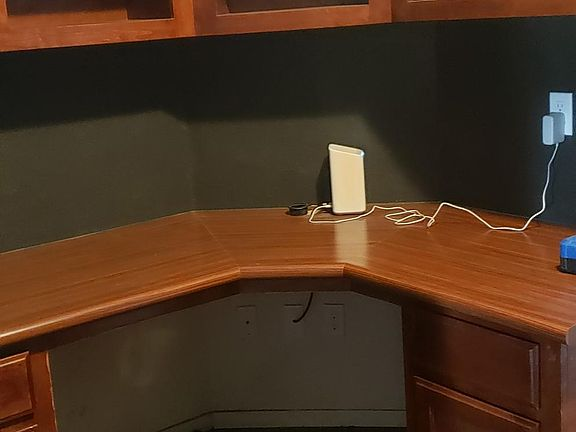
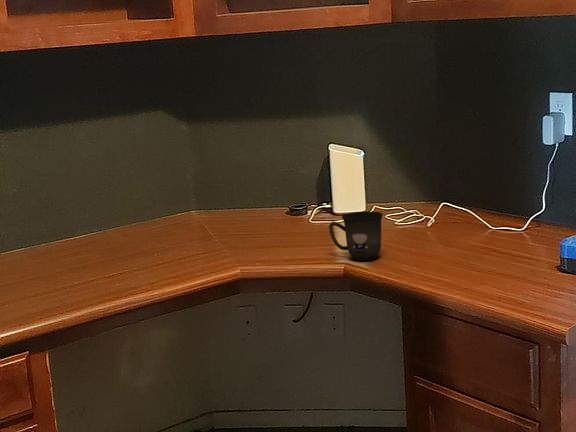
+ mug (356, 236)
